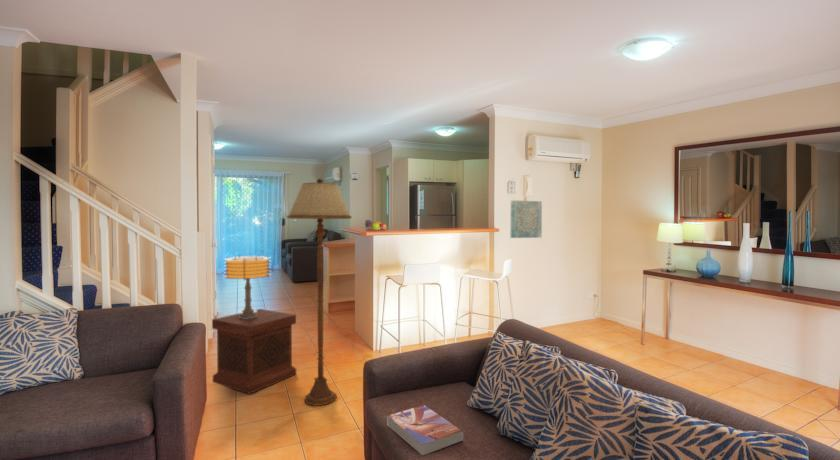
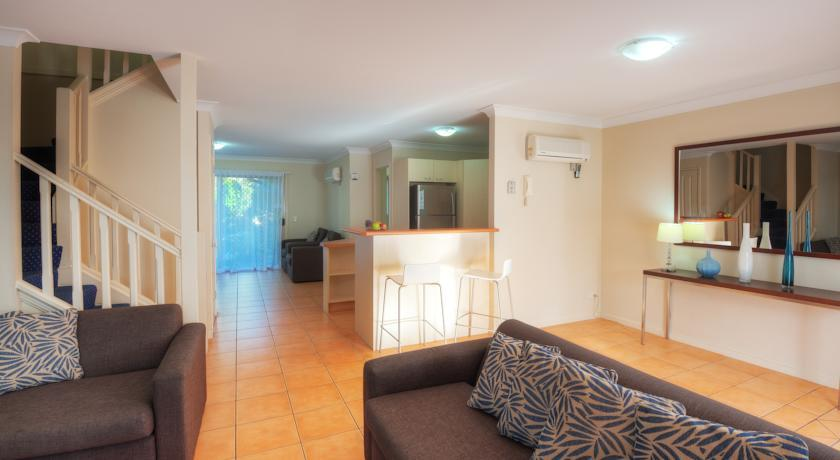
- wall art (526, 219)
- floor lamp (320, 289)
- side table (255, 347)
- table lamp (247, 285)
- textbook (423, 427)
